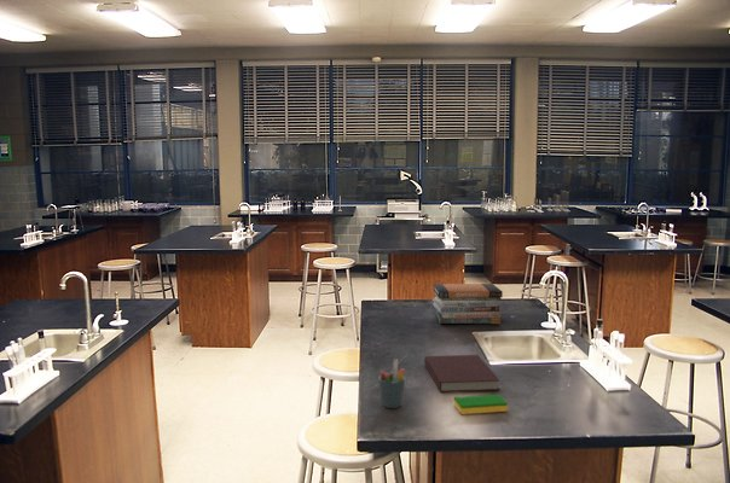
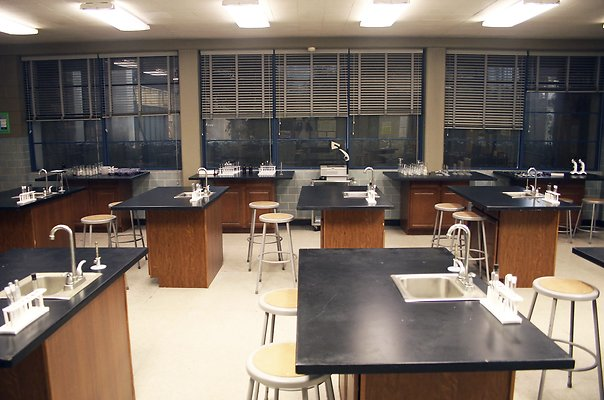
- dish sponge (480, 403)
- book stack (465, 303)
- pen holder (392, 384)
- notebook (459, 372)
